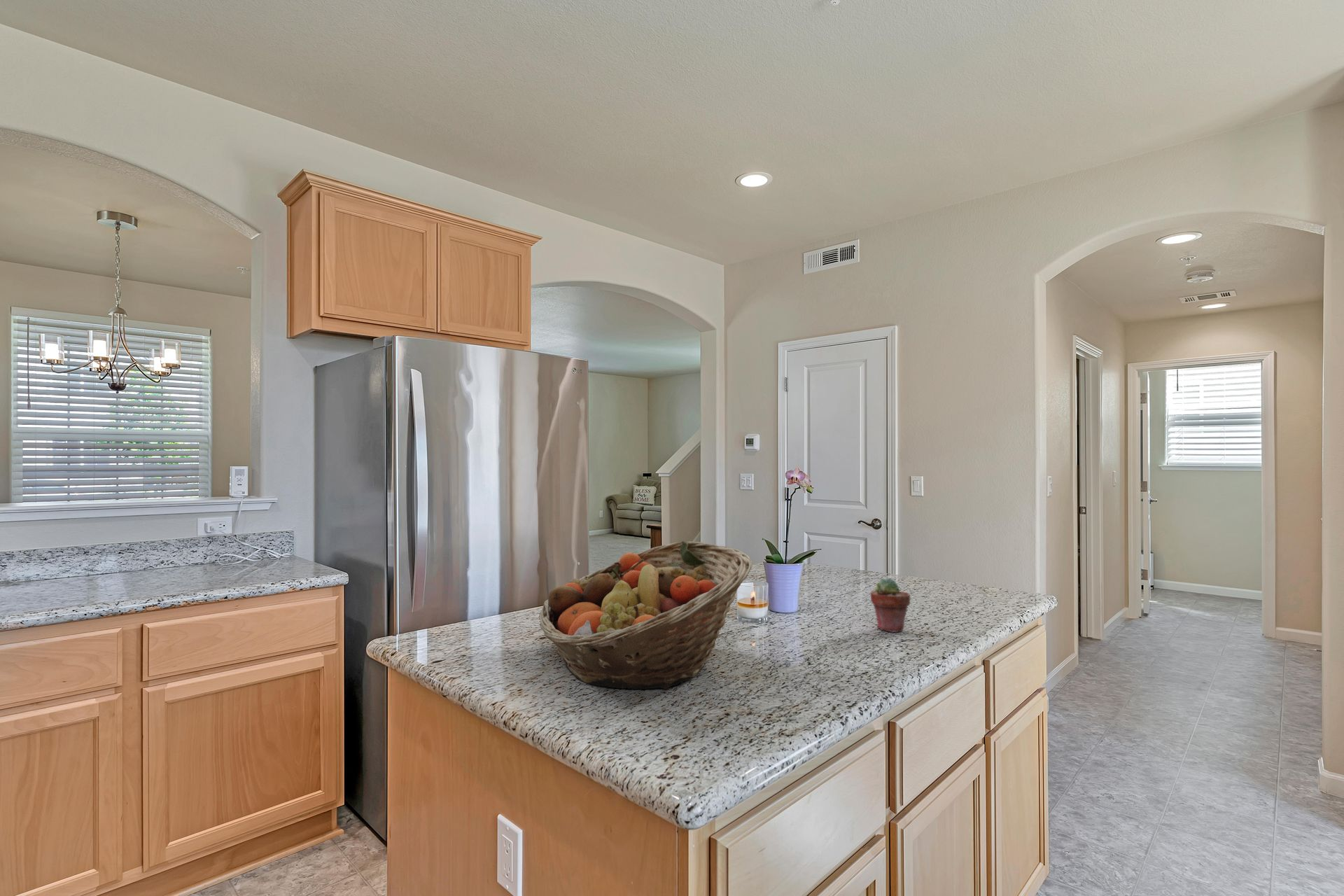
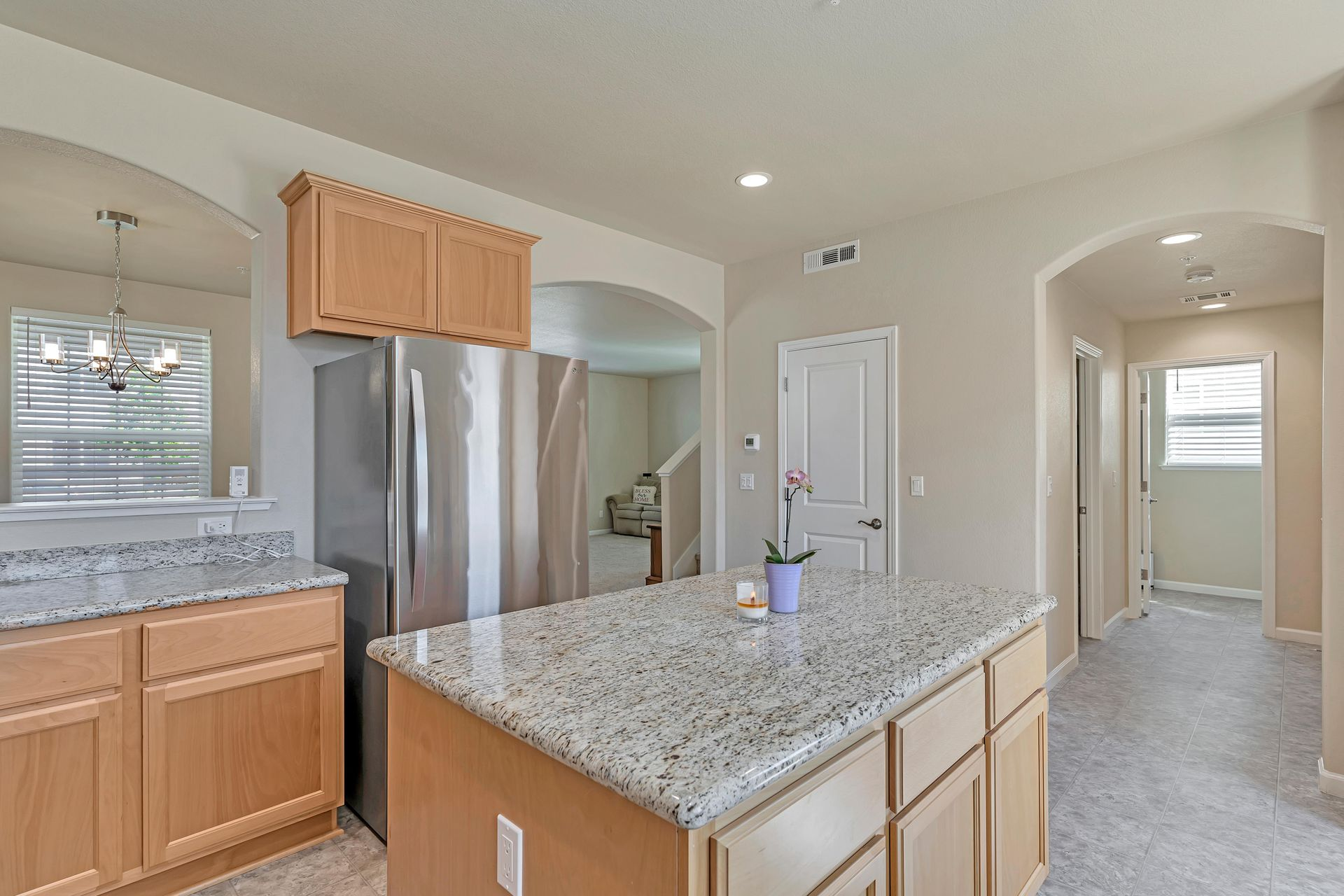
- fruit basket (643, 605)
- potted succulent (890, 603)
